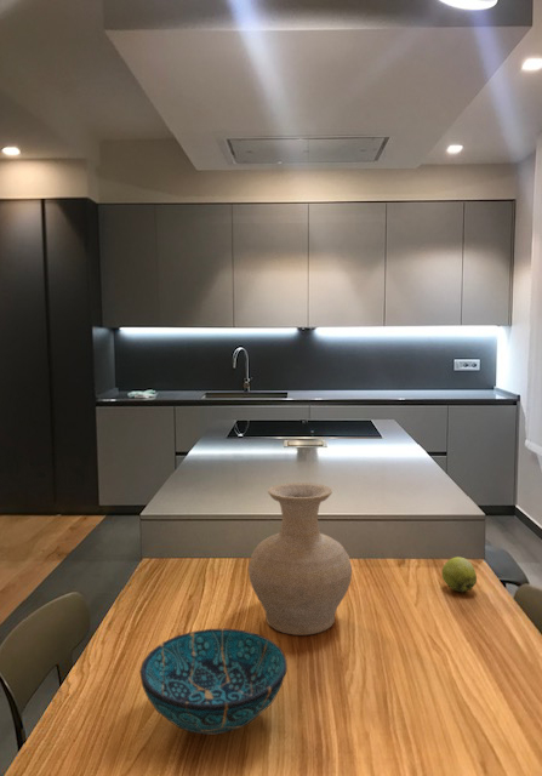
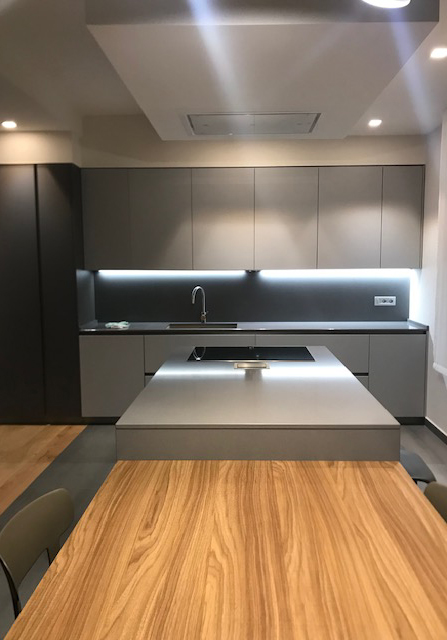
- apple (458, 574)
- vase (299, 554)
- decorative bowl (215, 690)
